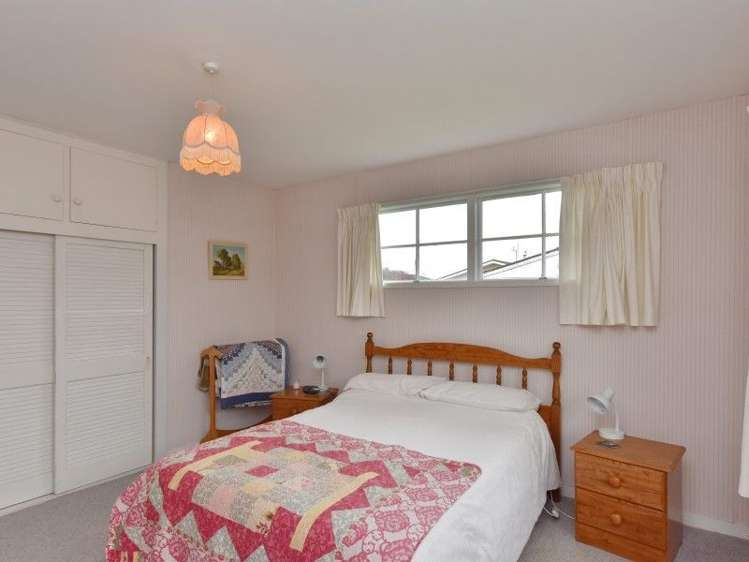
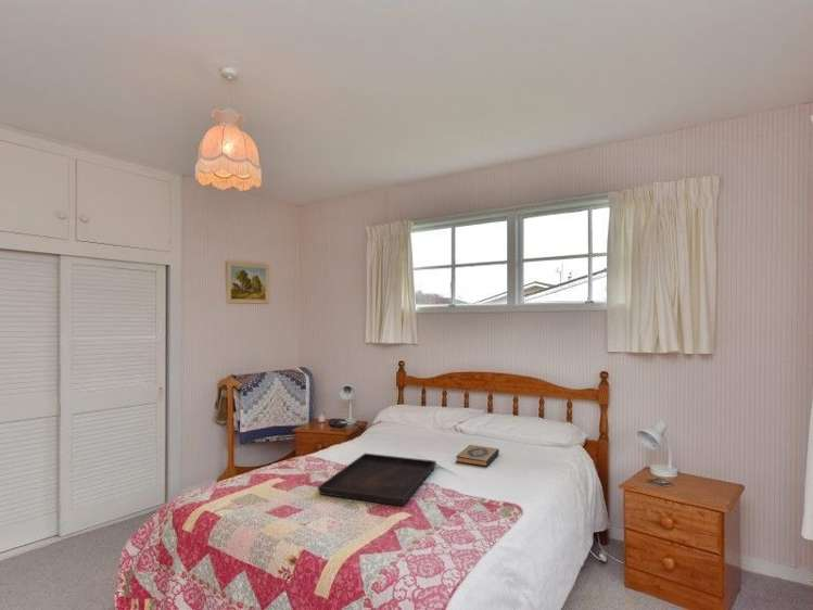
+ serving tray (381, 476)
+ hardback book (478, 455)
